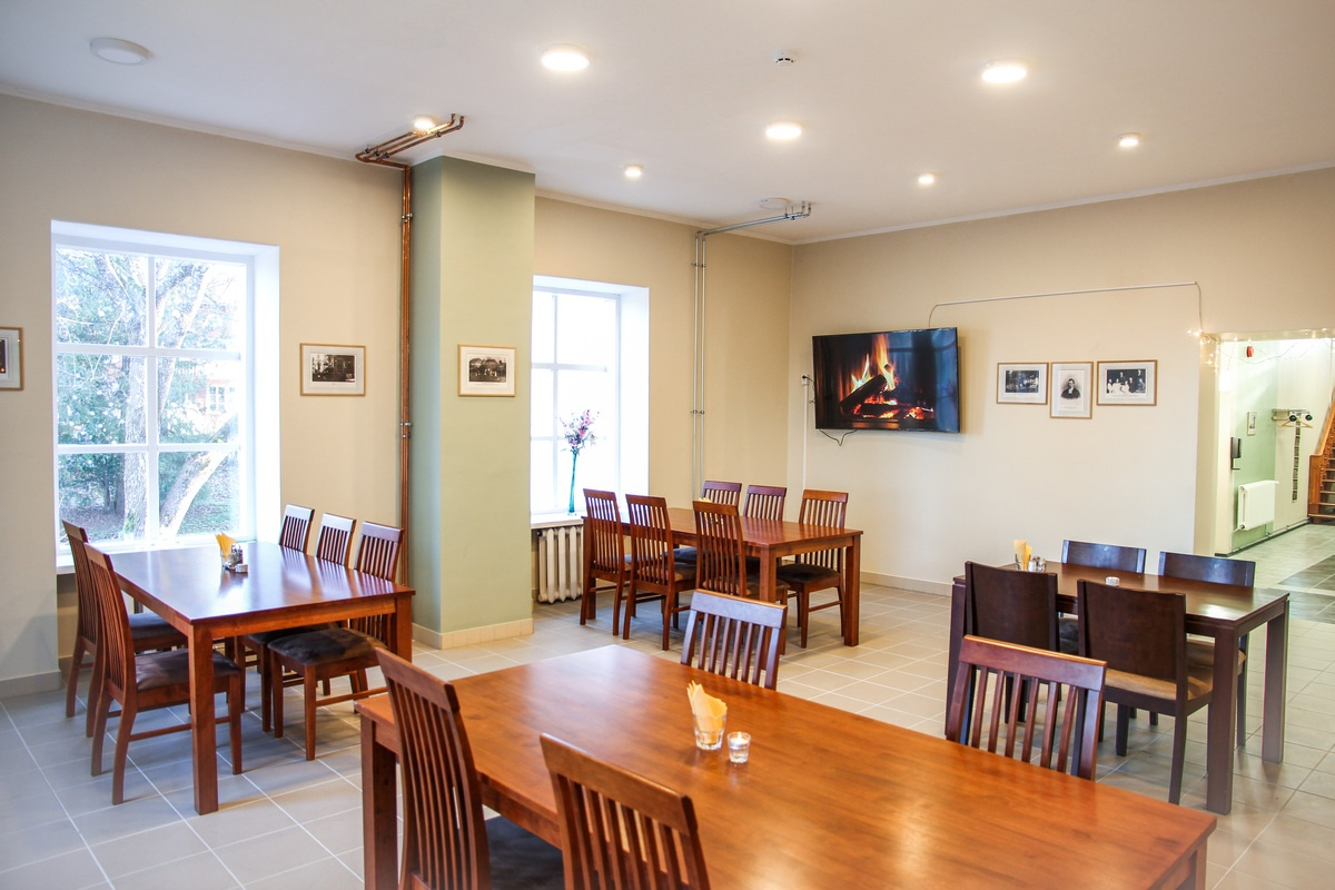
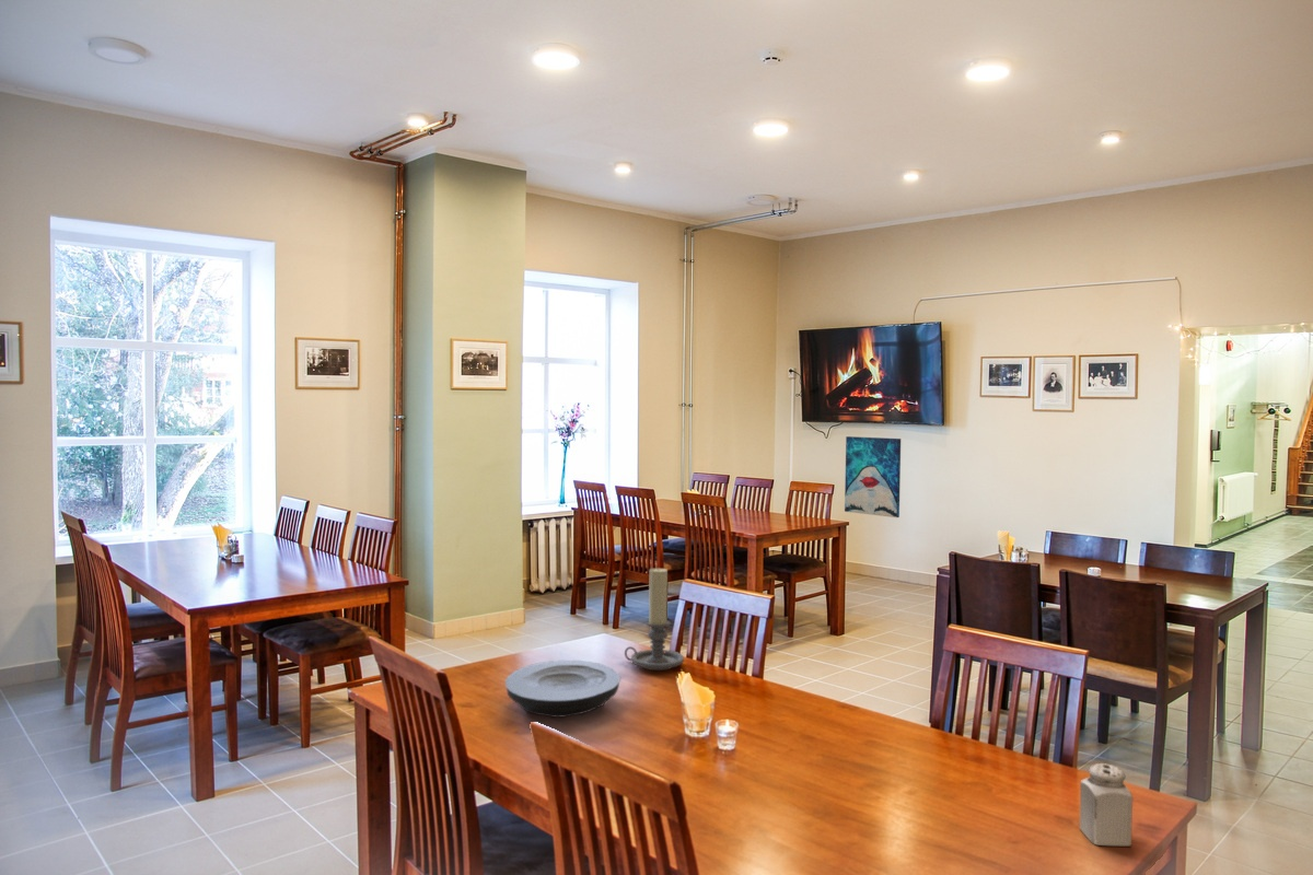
+ salt shaker (1105, 802)
+ plate (562, 690)
+ wall art (871, 476)
+ candle holder (653, 616)
